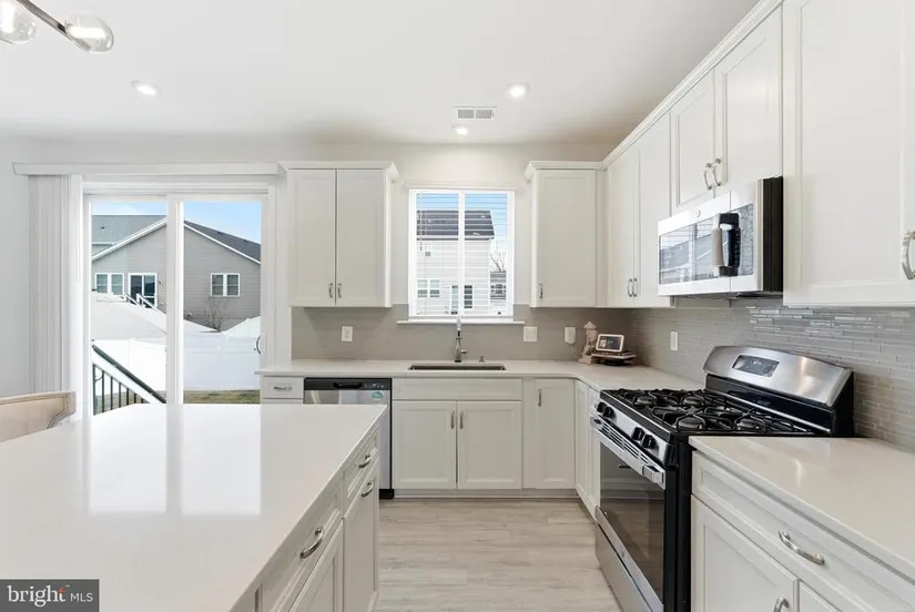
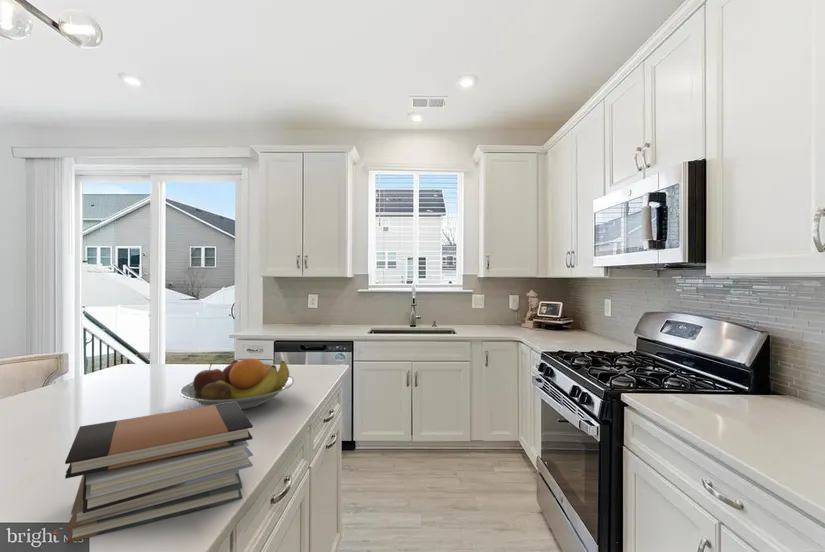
+ fruit bowl (239, 379)
+ book stack (167, 461)
